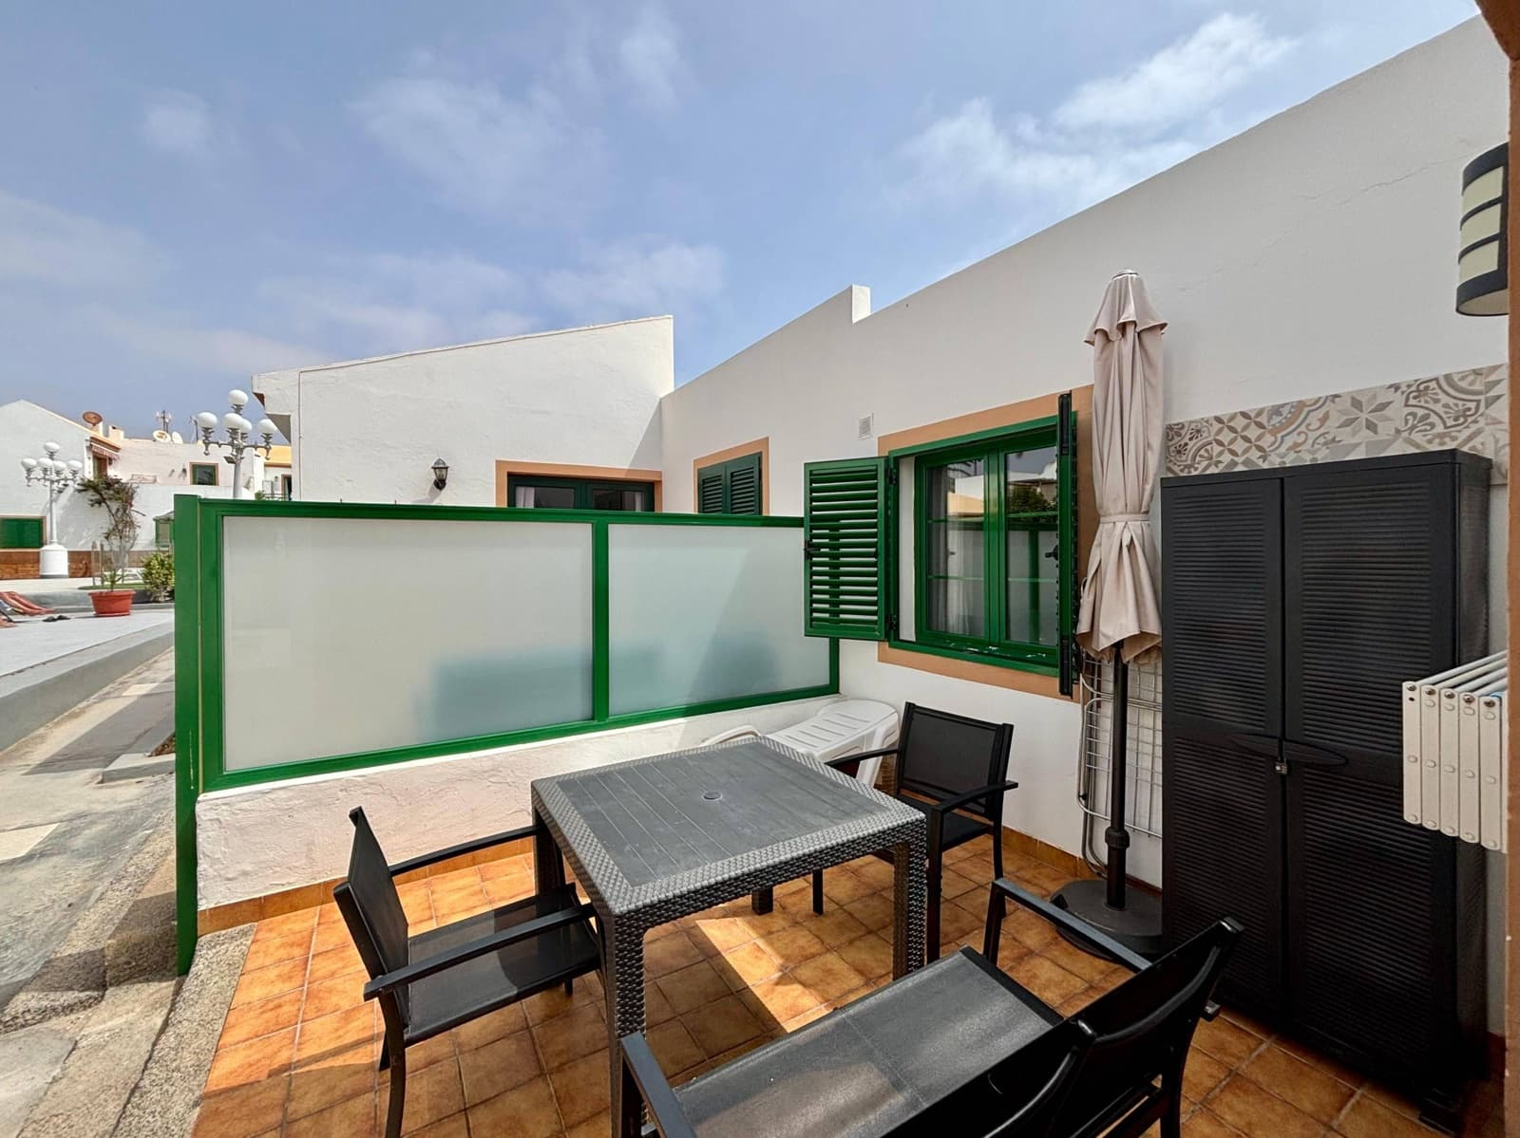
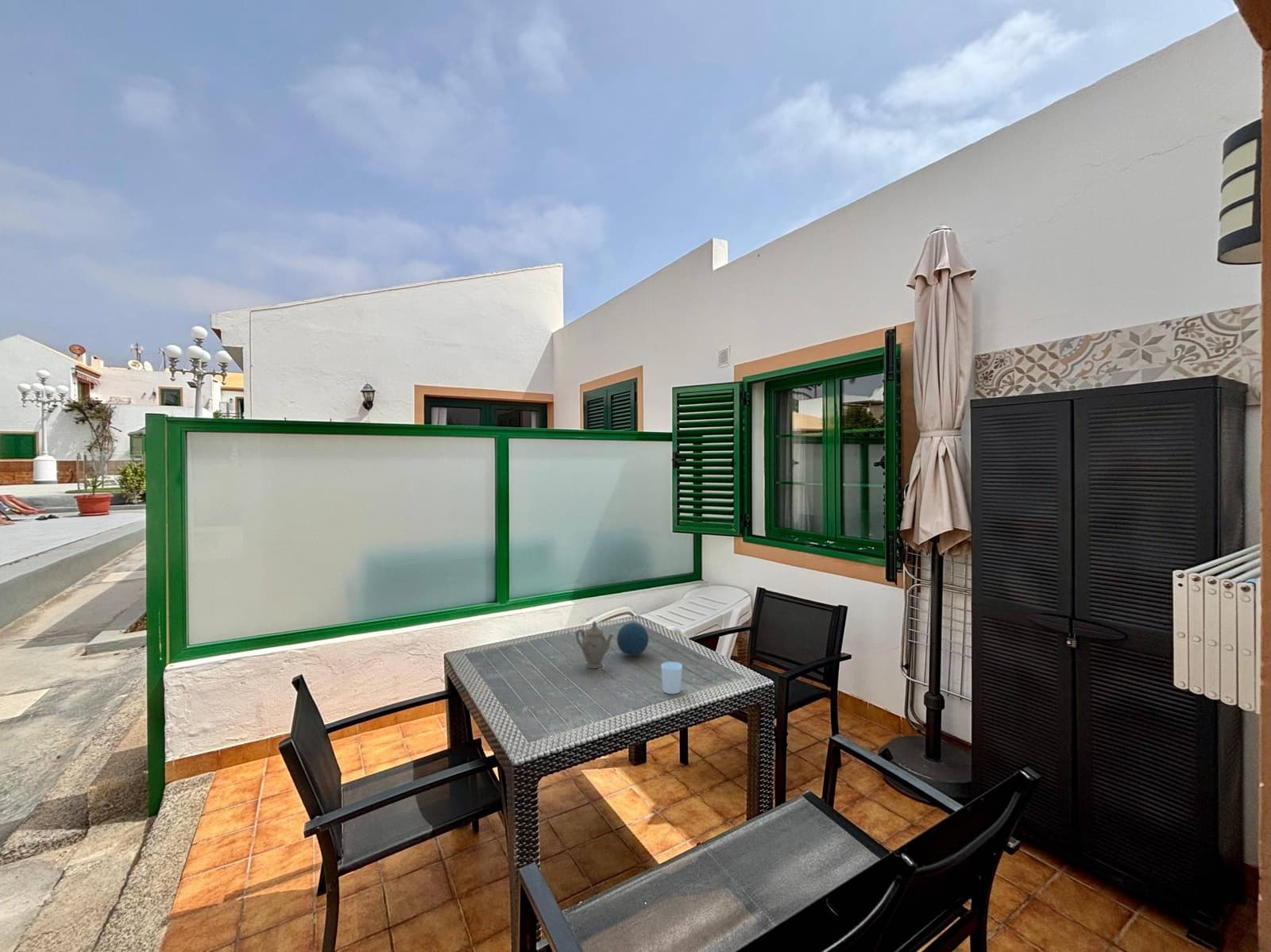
+ chinaware (594, 643)
+ cup (671, 677)
+ decorative orb (632, 638)
